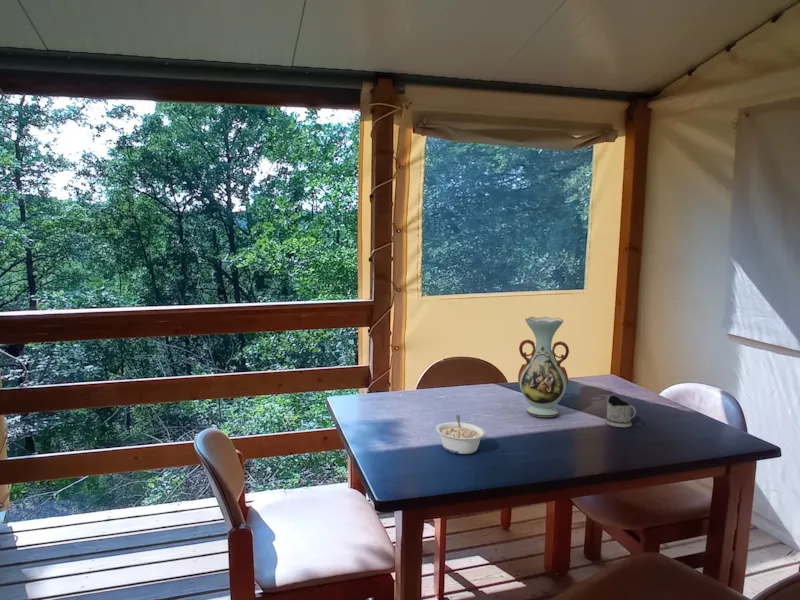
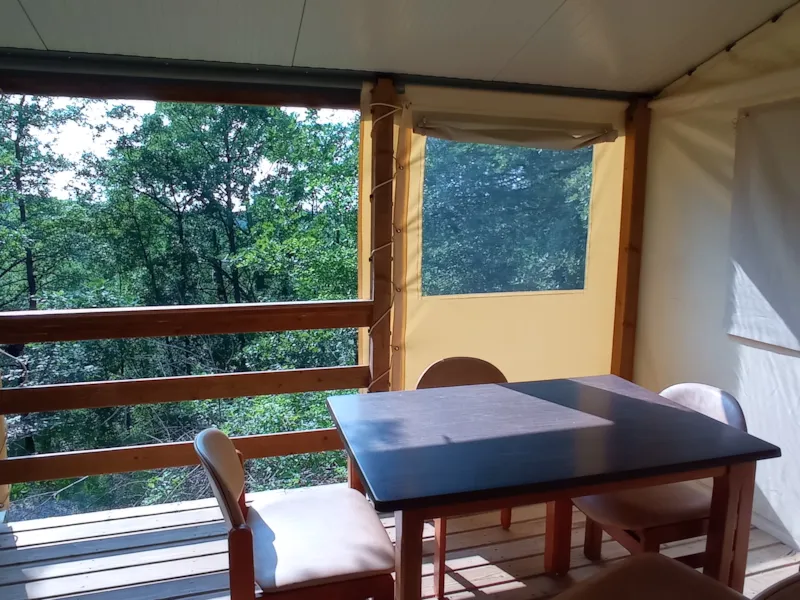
- tea glass holder (622, 411)
- legume (458, 436)
- vase (543, 366)
